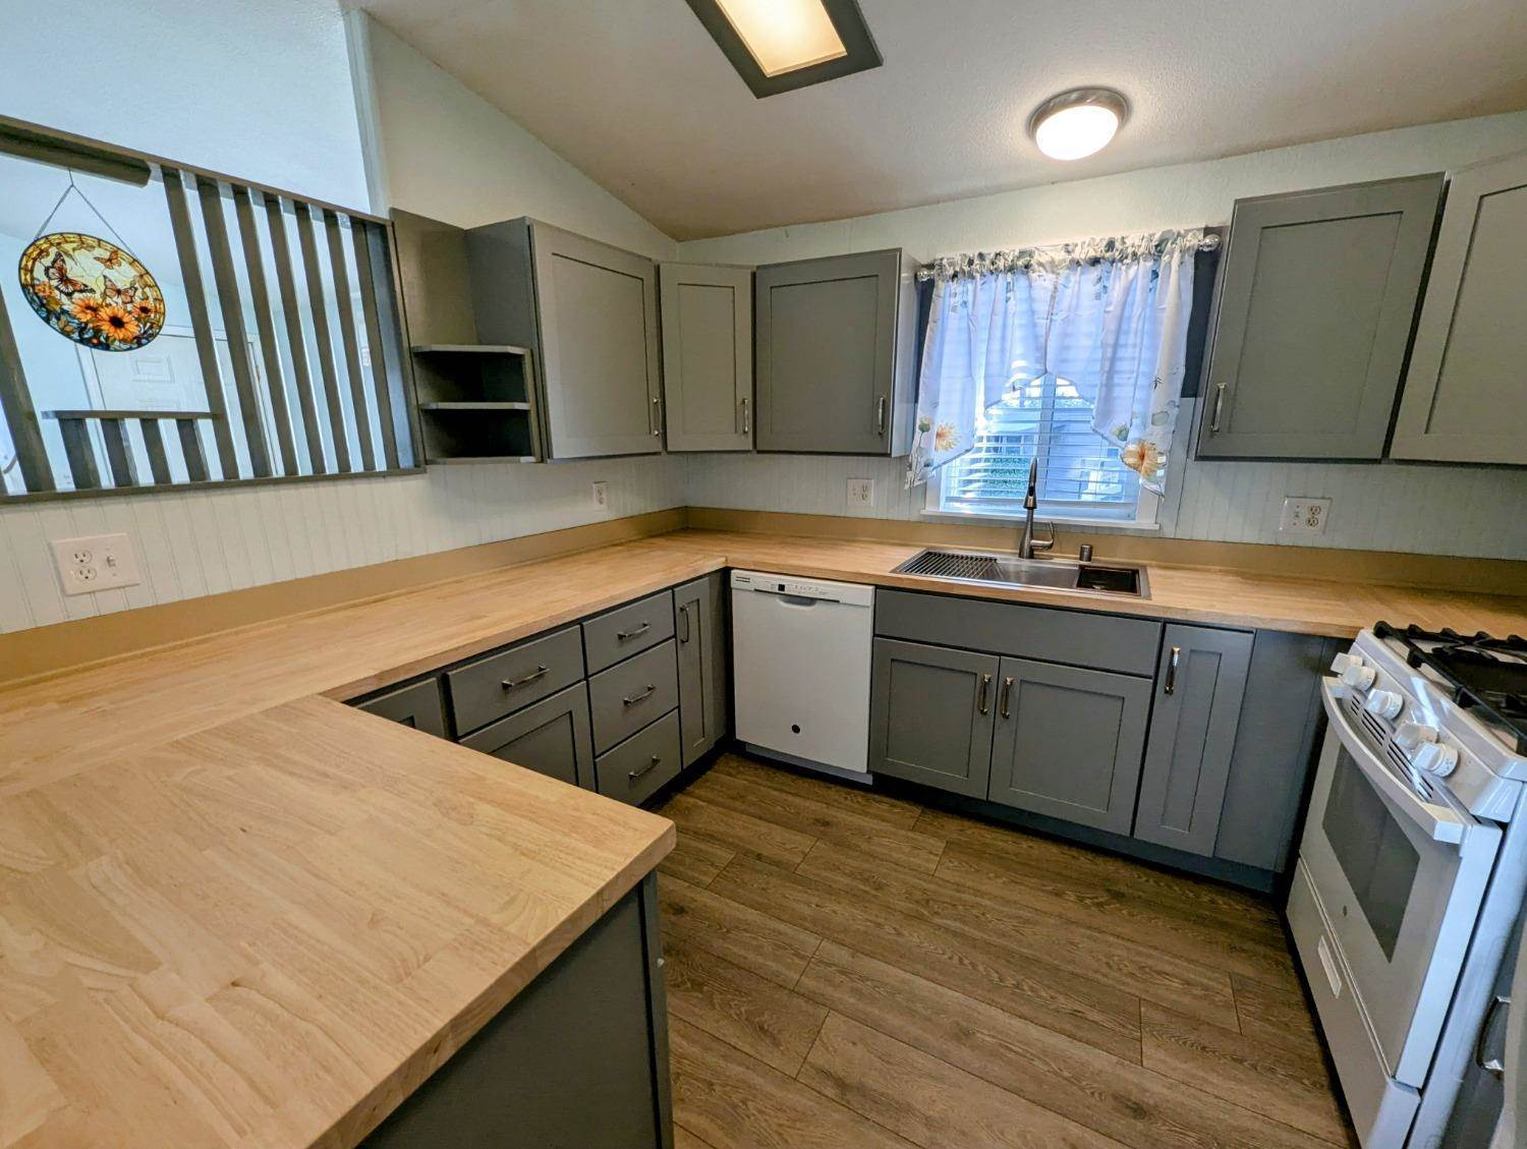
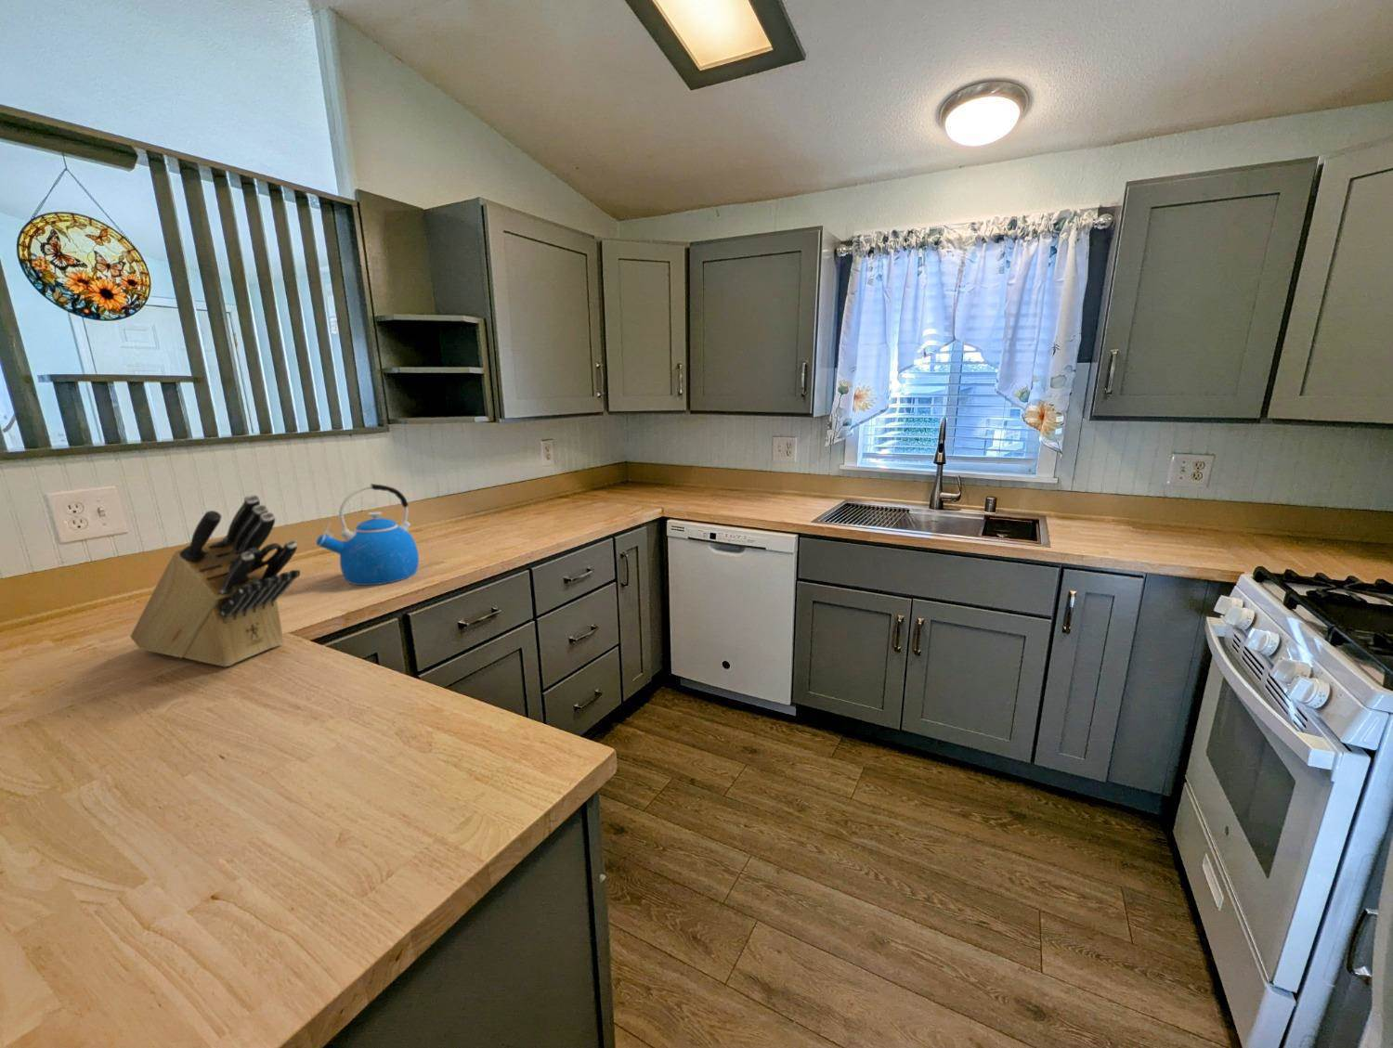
+ kettle (367, 532)
+ knife block (210, 575)
